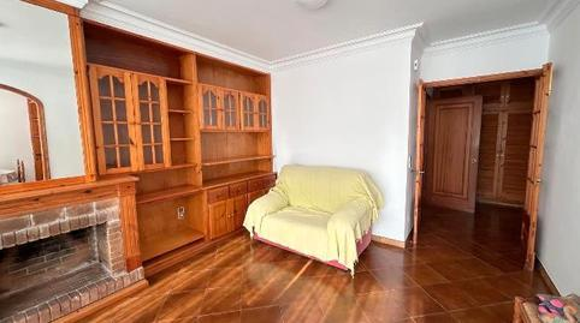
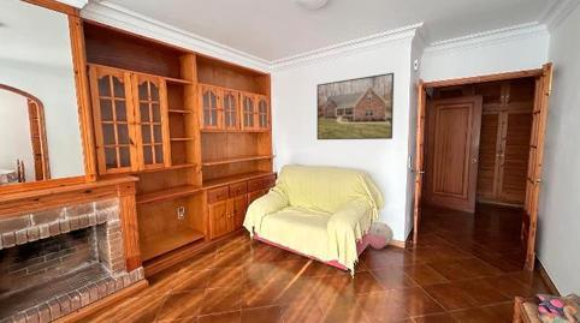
+ plush toy (379, 234)
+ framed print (351, 109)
